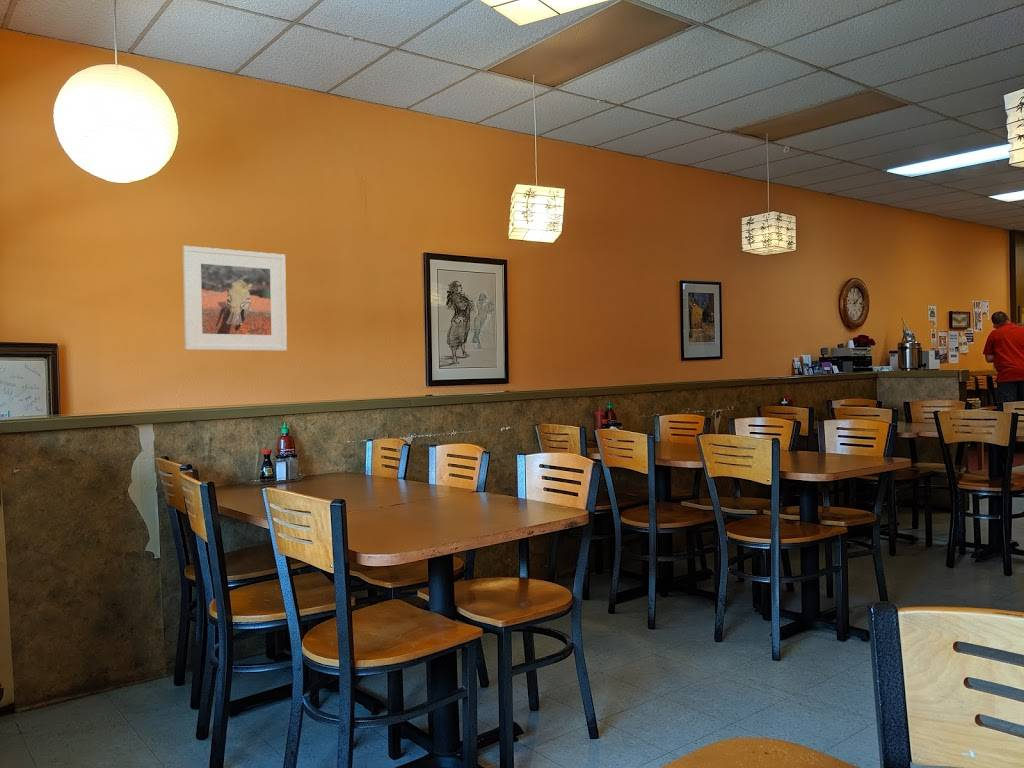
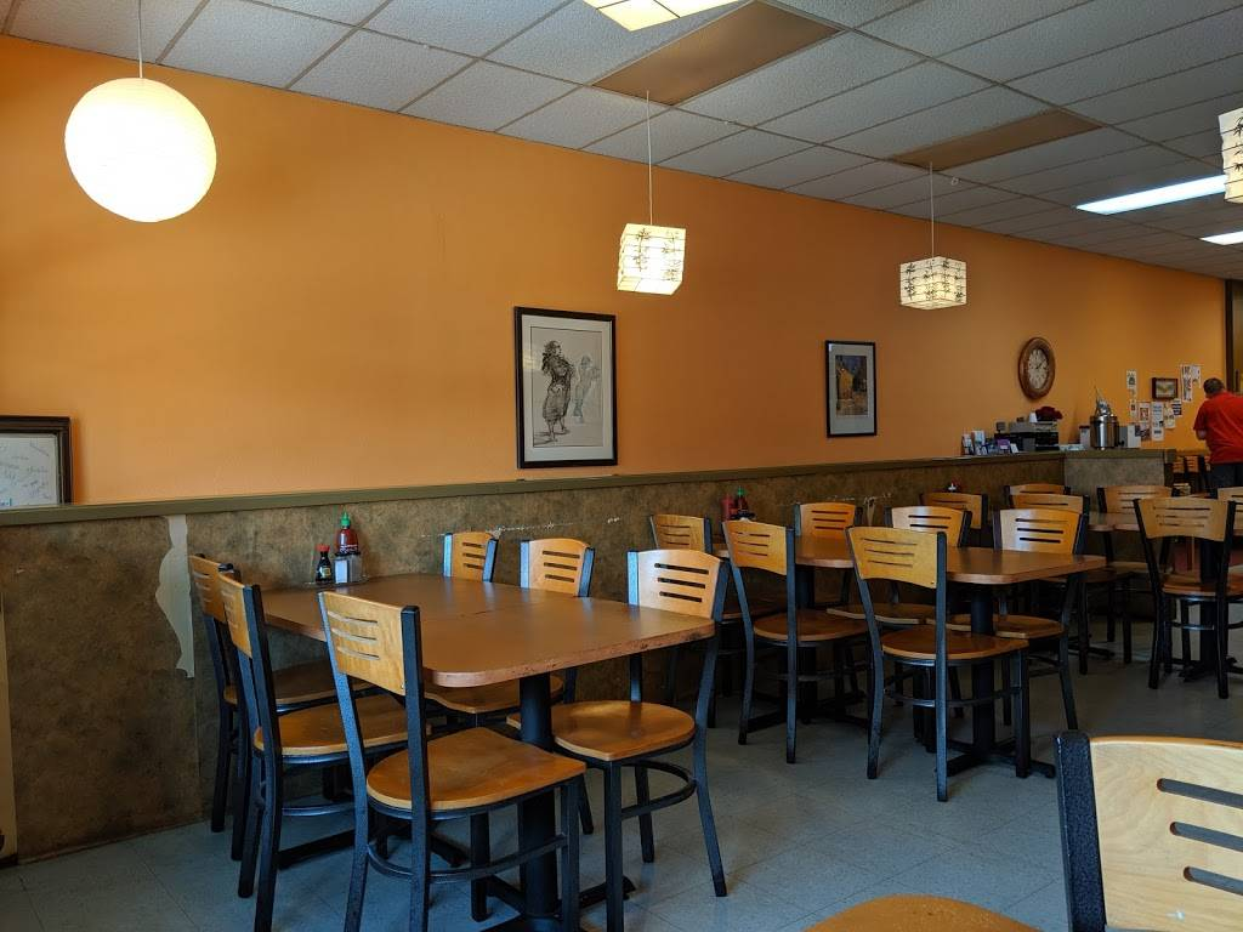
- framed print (236, 300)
